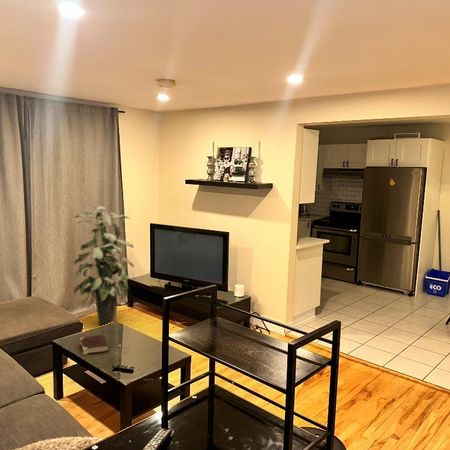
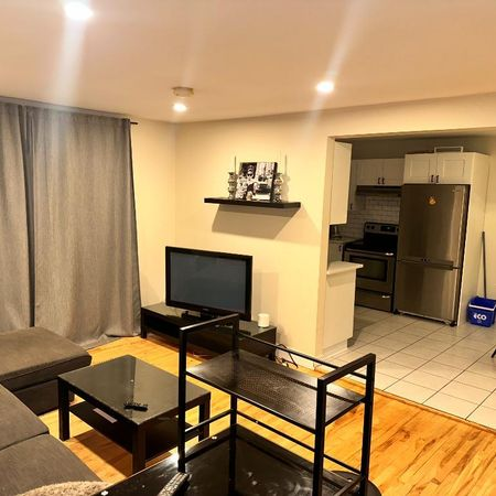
- indoor plant (102, 264)
- book (94, 344)
